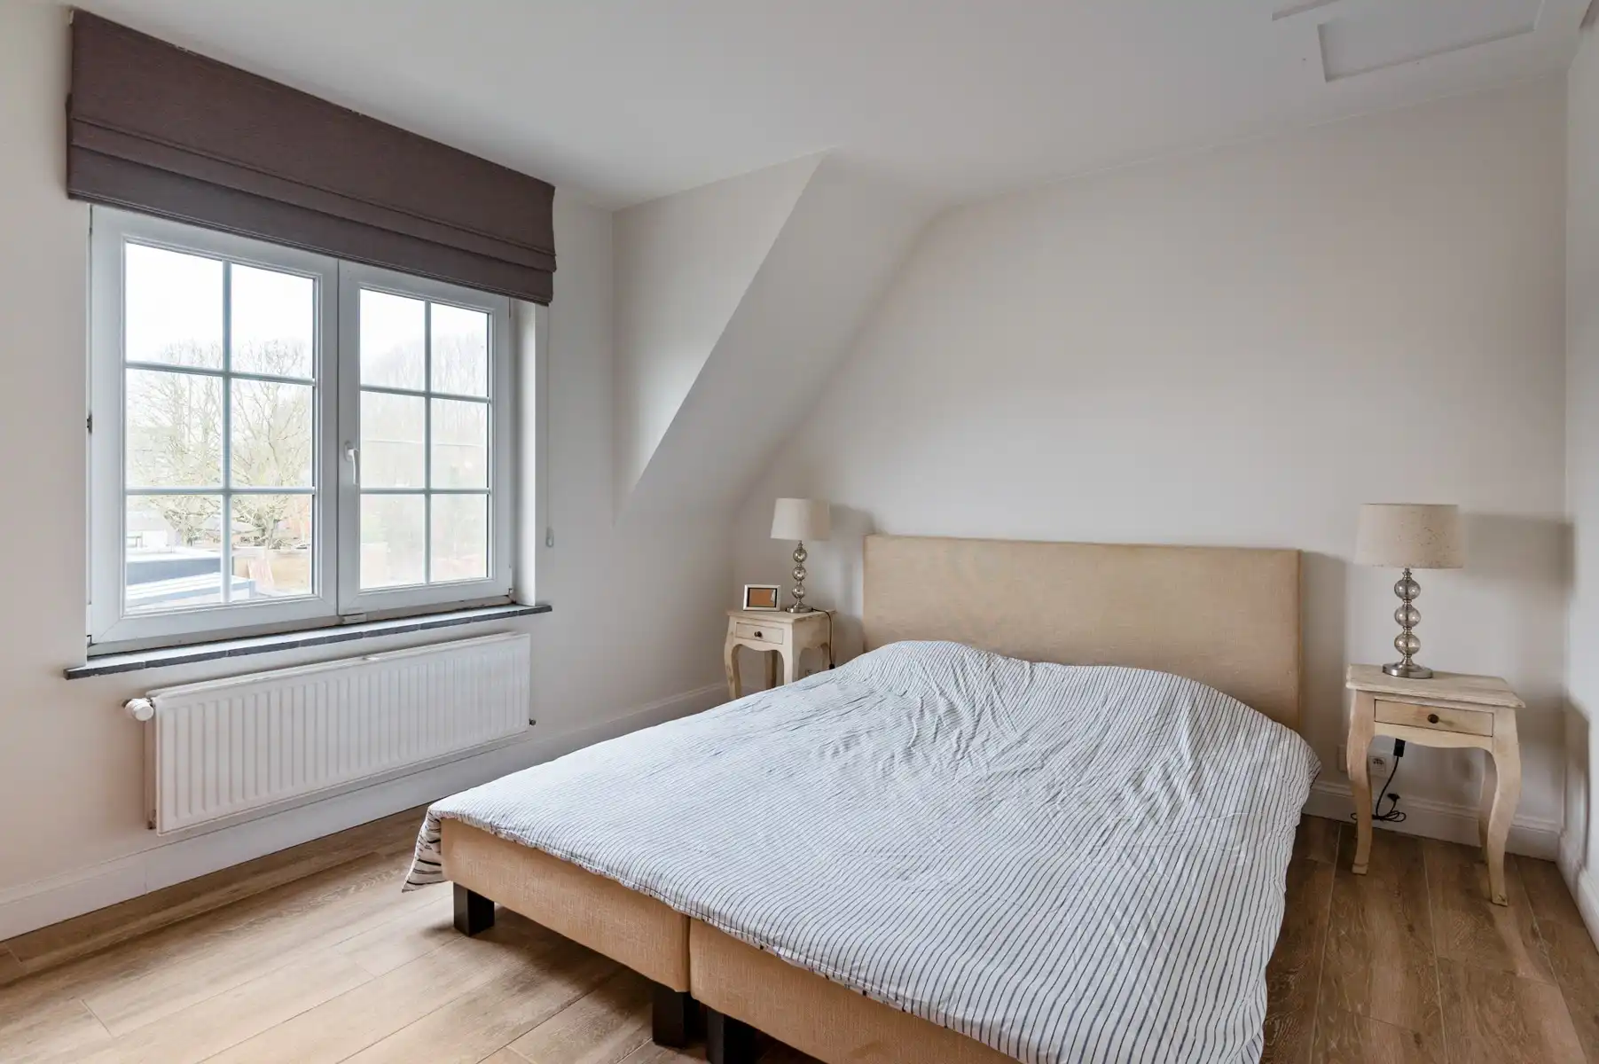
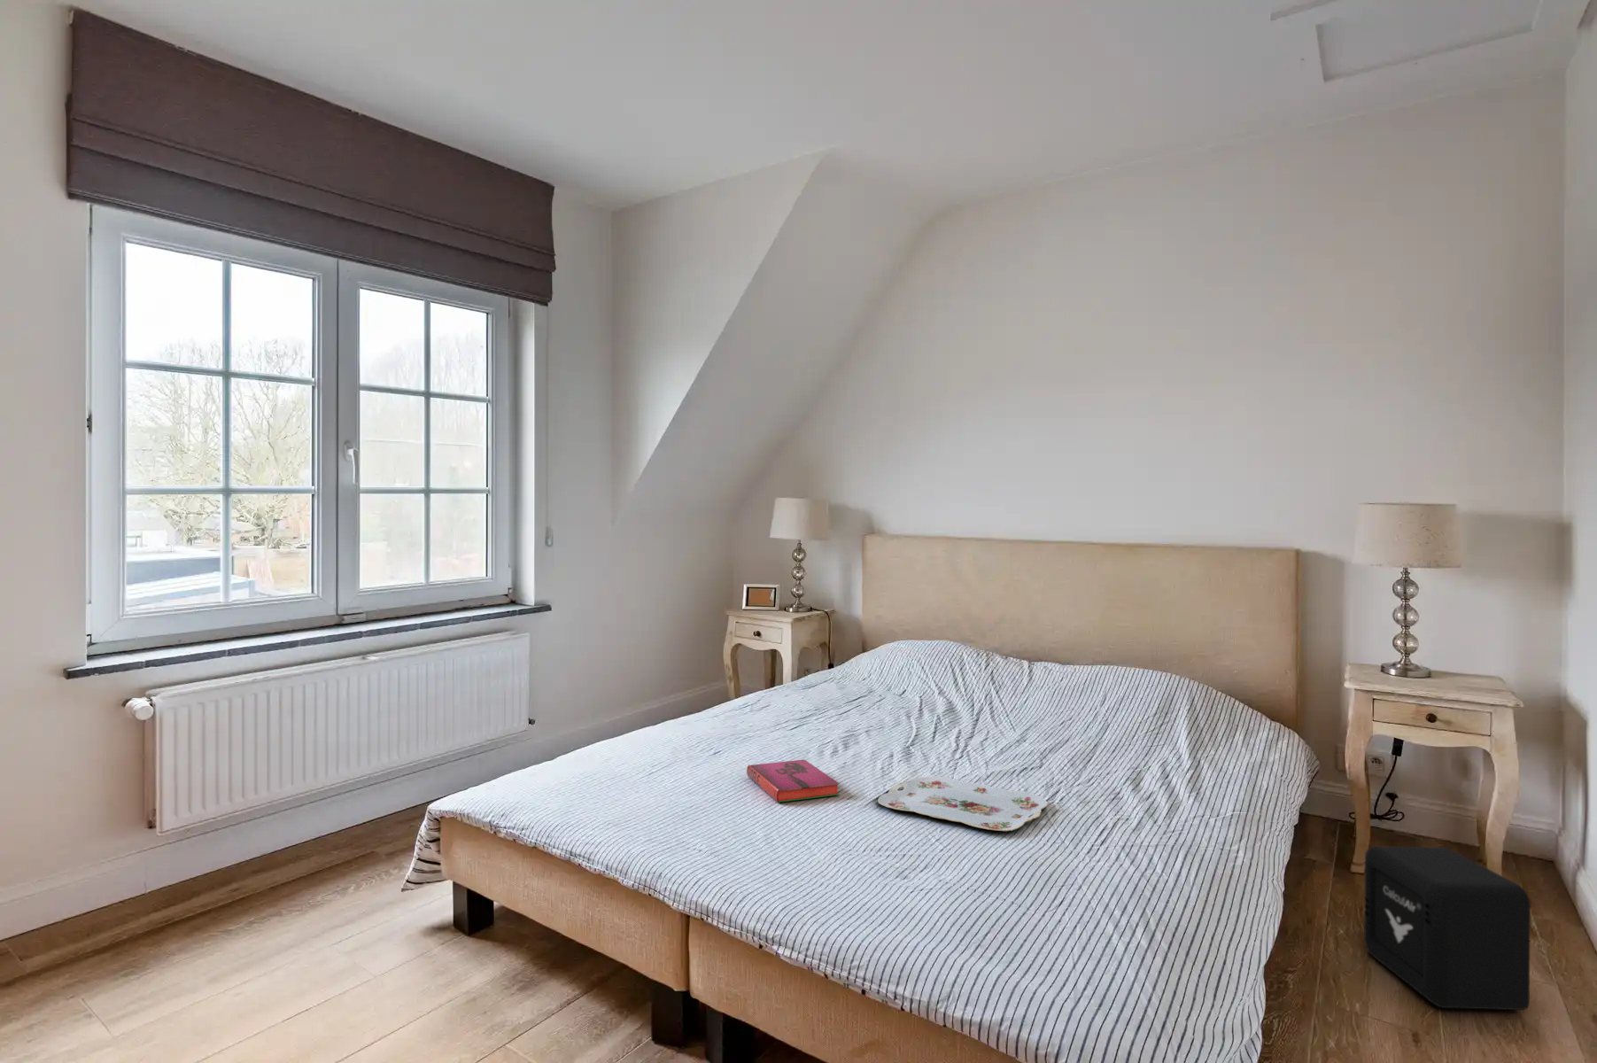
+ serving tray (962, 802)
+ hardback book (791, 779)
+ air purifier (1437, 922)
